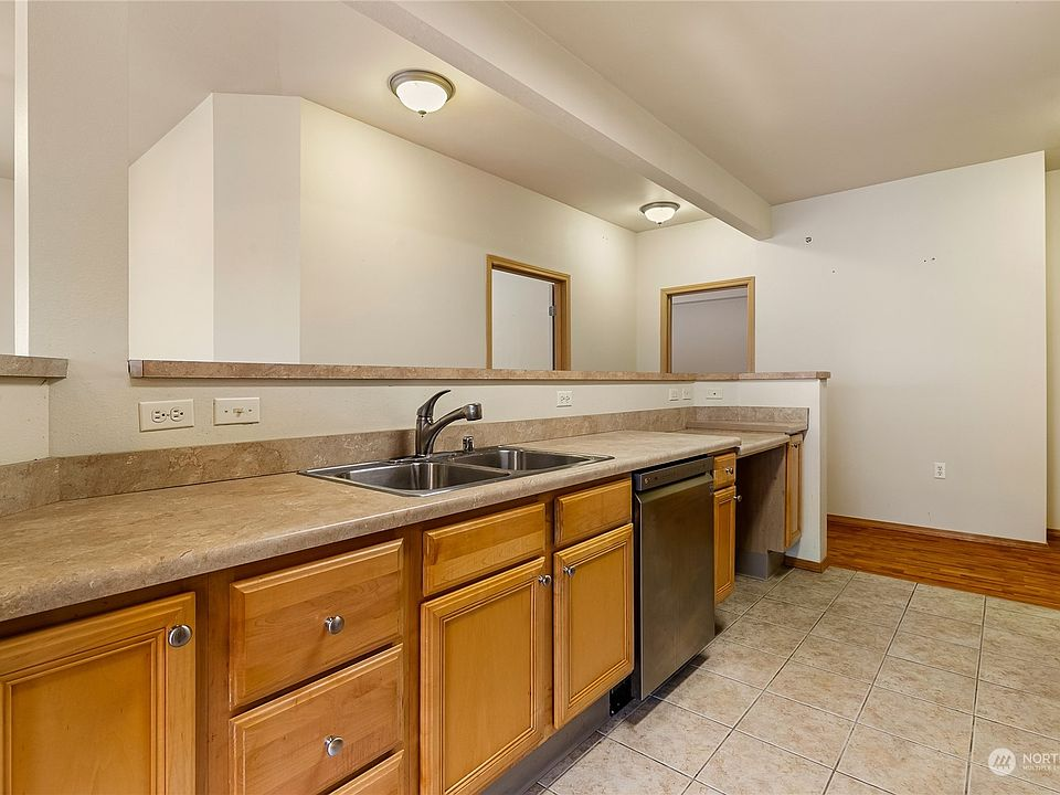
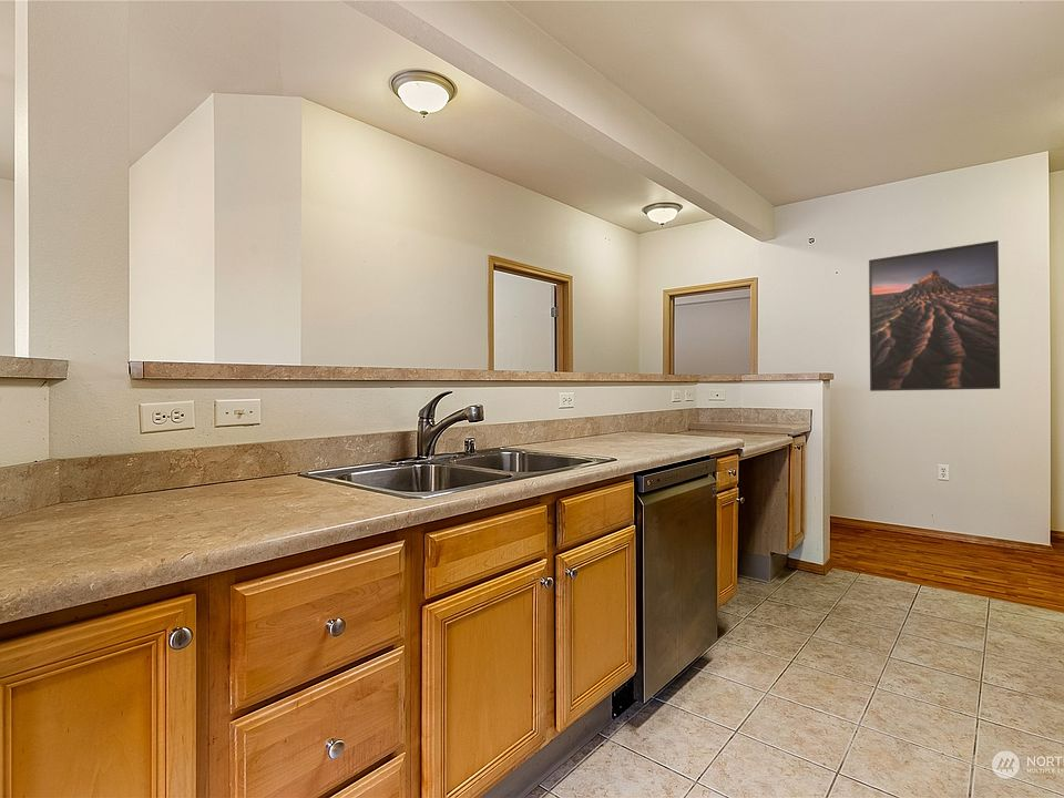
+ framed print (930, 320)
